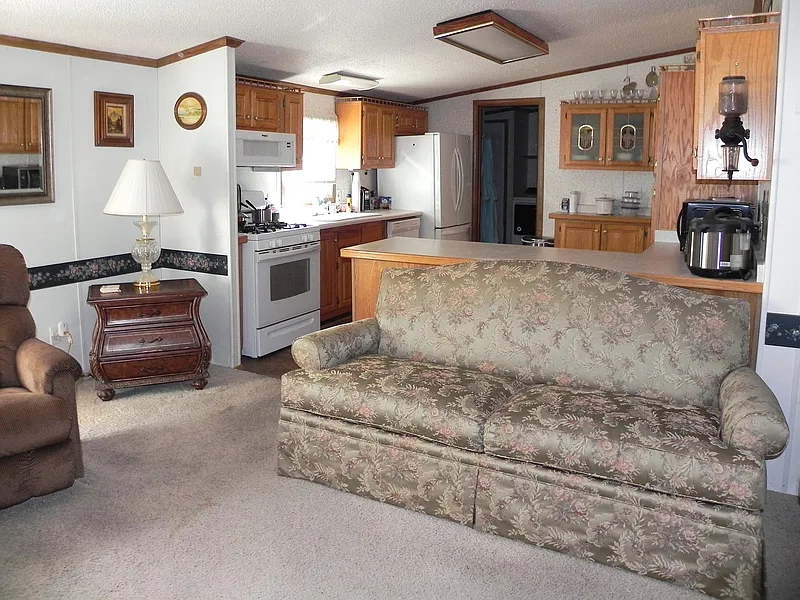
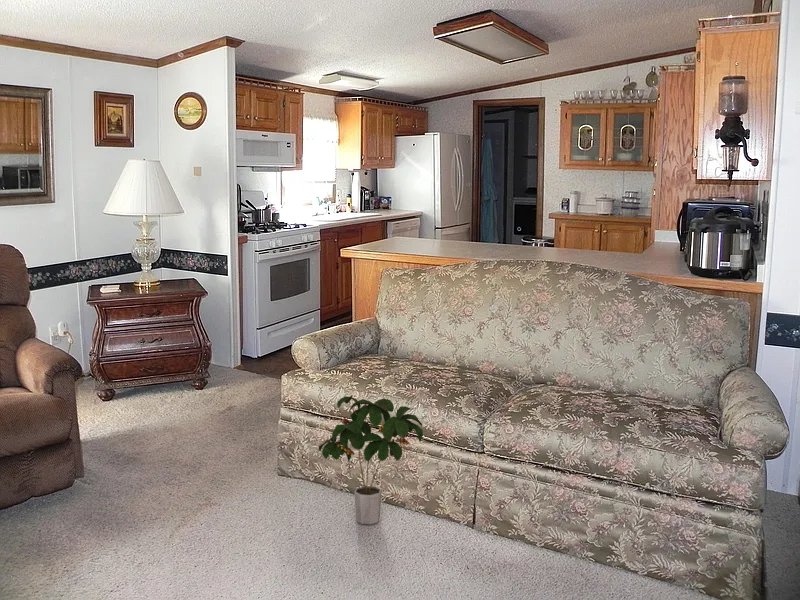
+ potted plant (368, 458)
